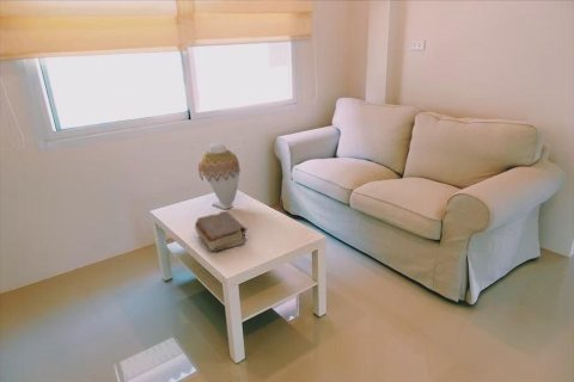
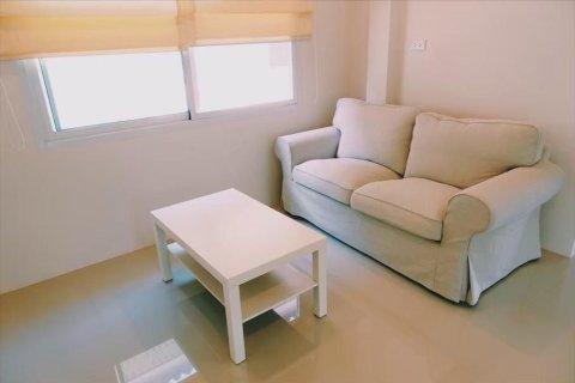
- book (219, 229)
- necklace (221, 175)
